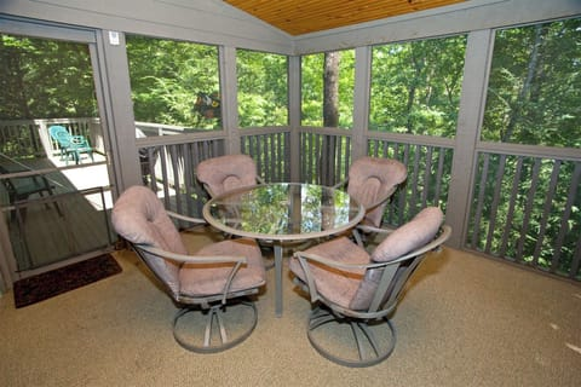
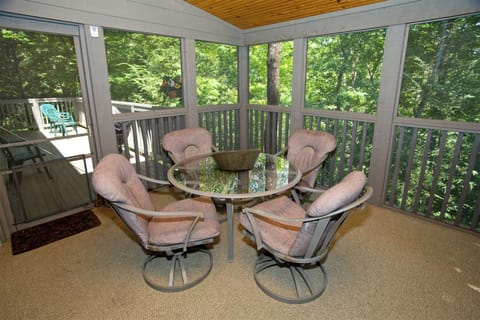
+ fruit basket (236, 157)
